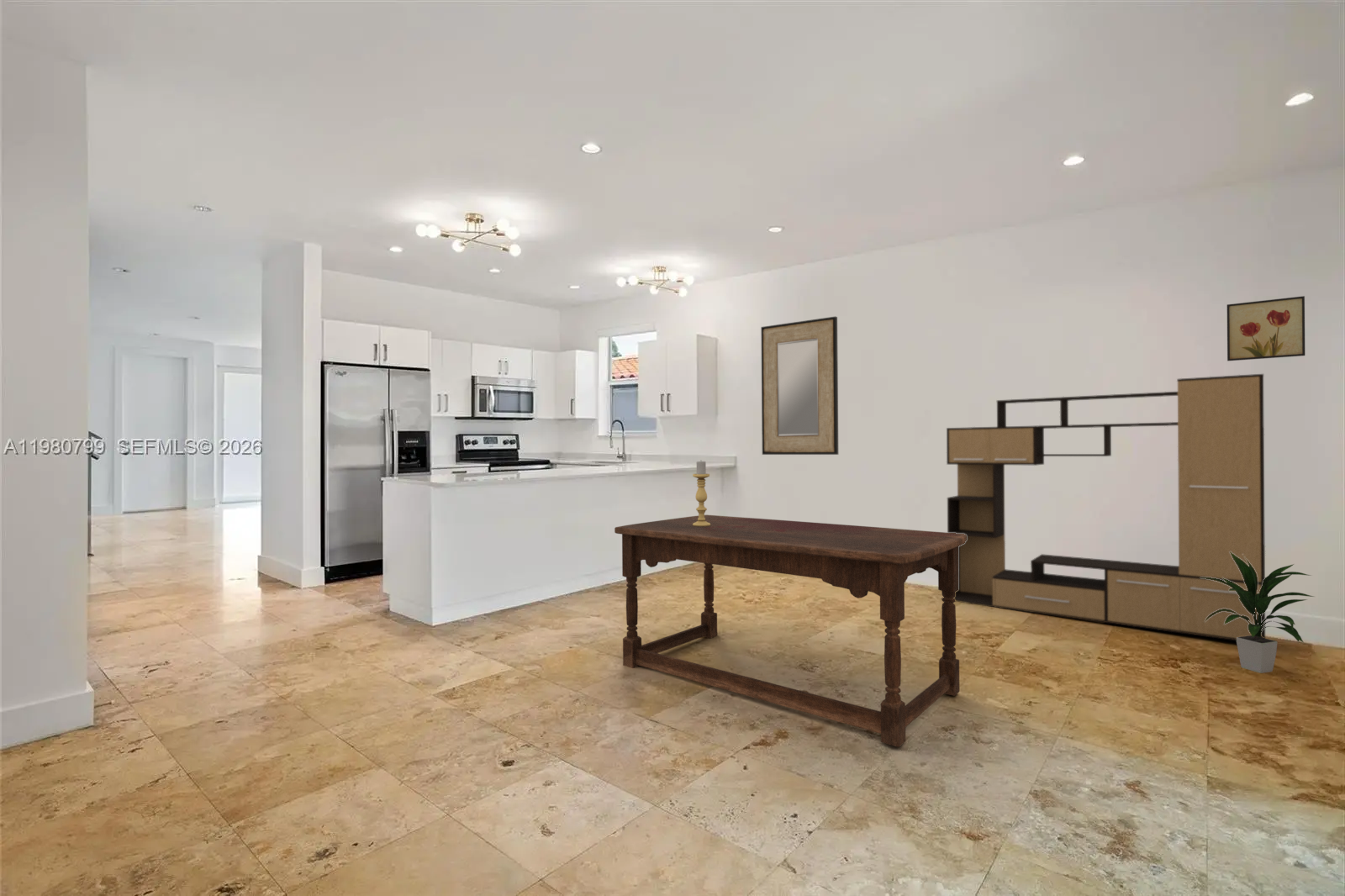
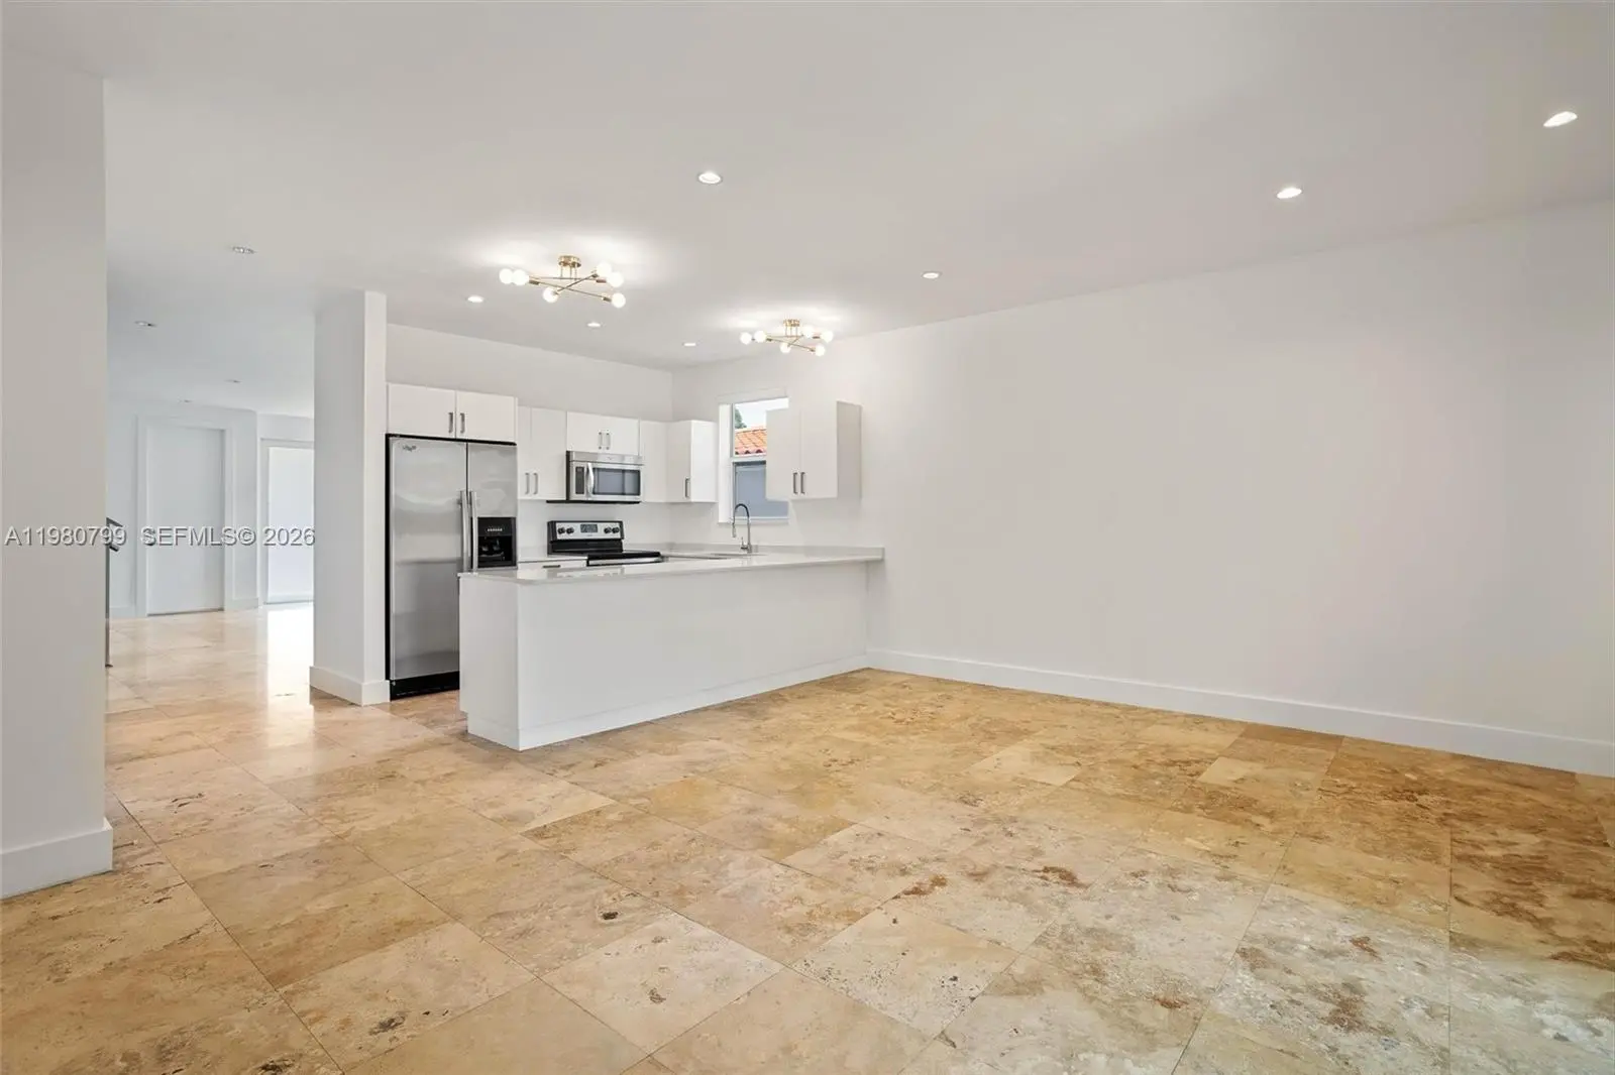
- home mirror (798, 388)
- indoor plant (1261, 612)
- candle holder (701, 492)
- dining table (783, 573)
- wall art (1264, 329)
- media console (1084, 456)
